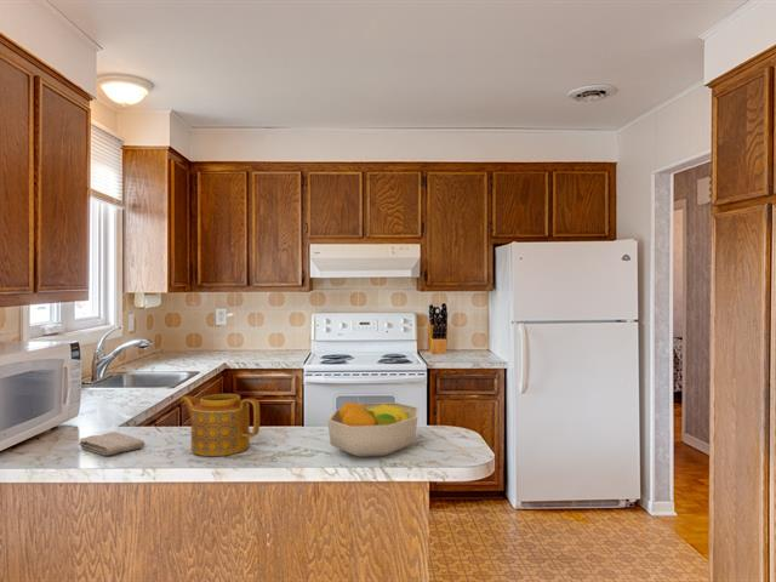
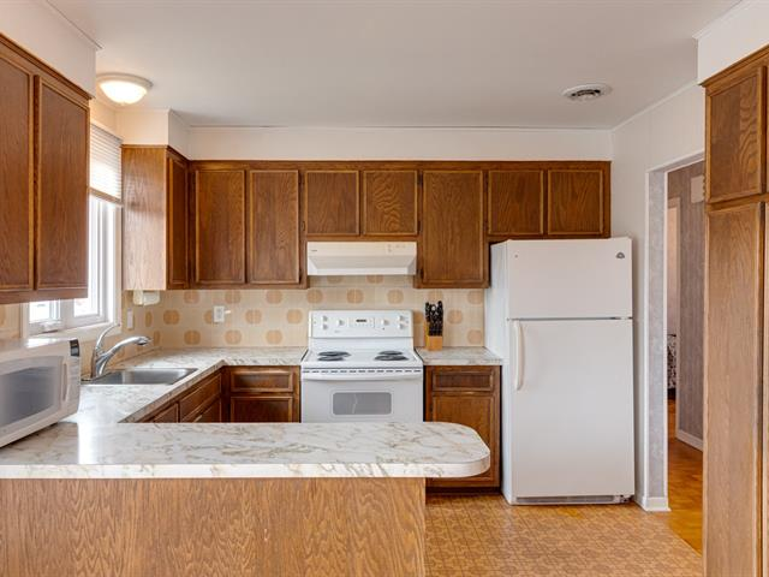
- washcloth (110, 441)
- fruit bowl (375, 422)
- teapot (218, 422)
